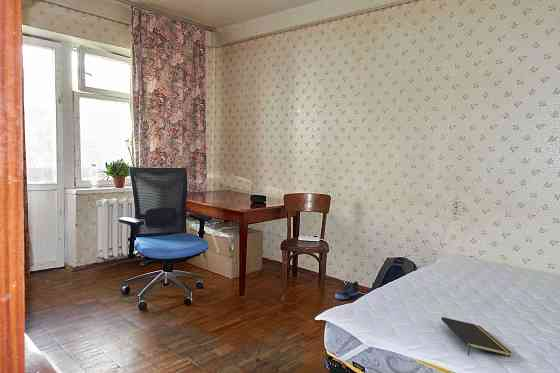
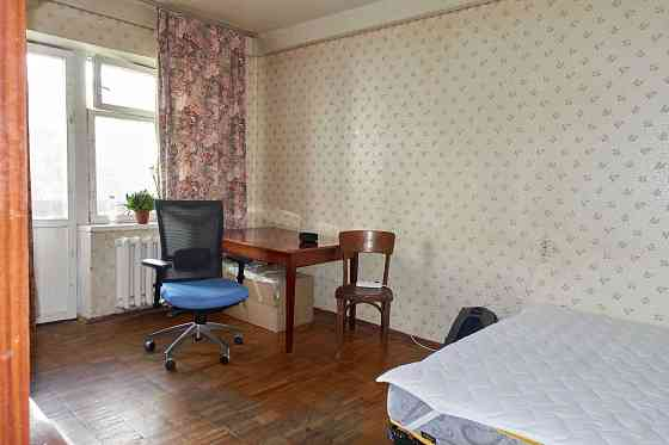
- sneaker (347, 289)
- notepad (473, 335)
